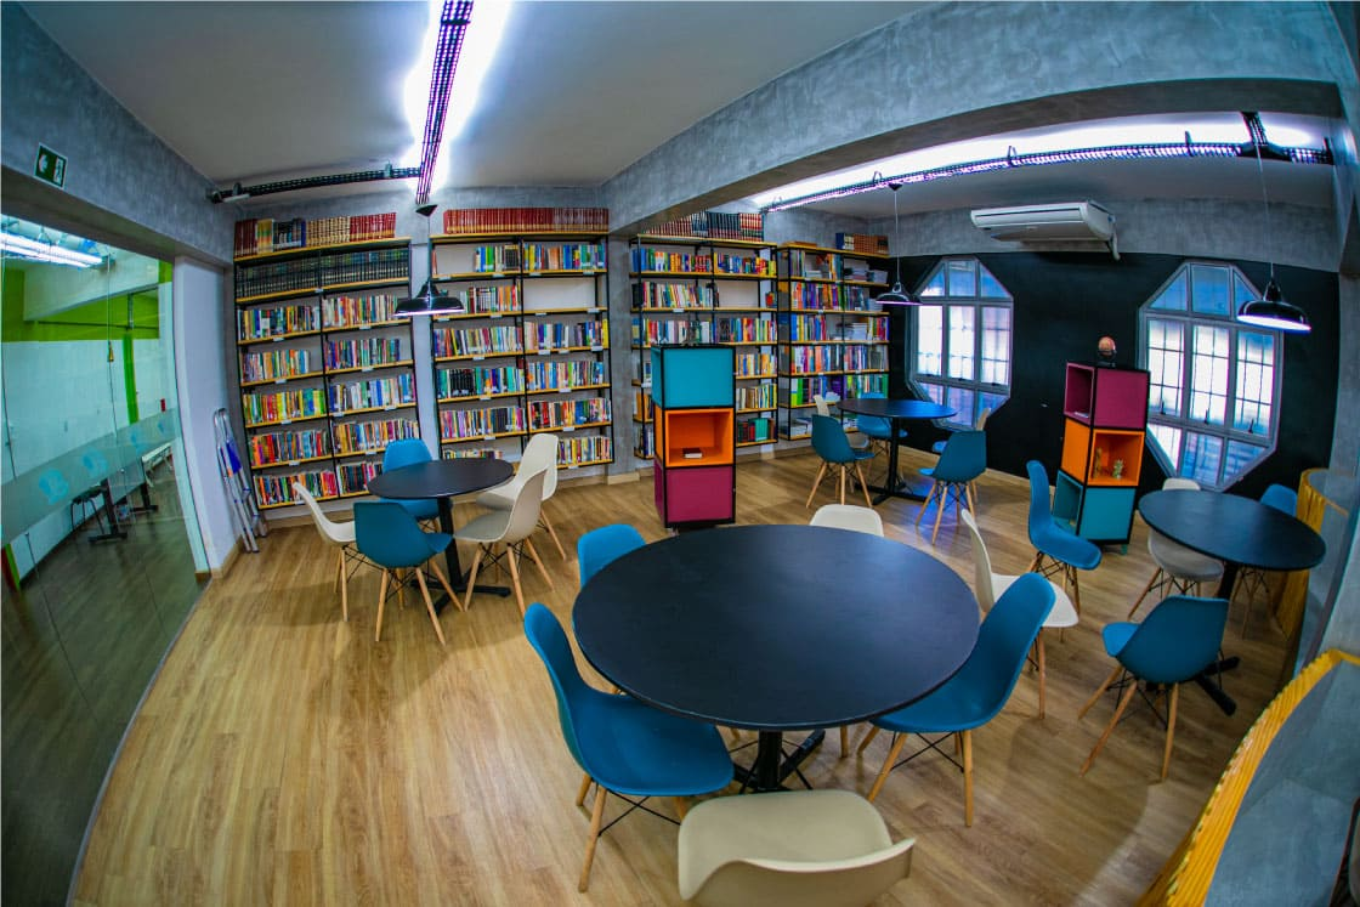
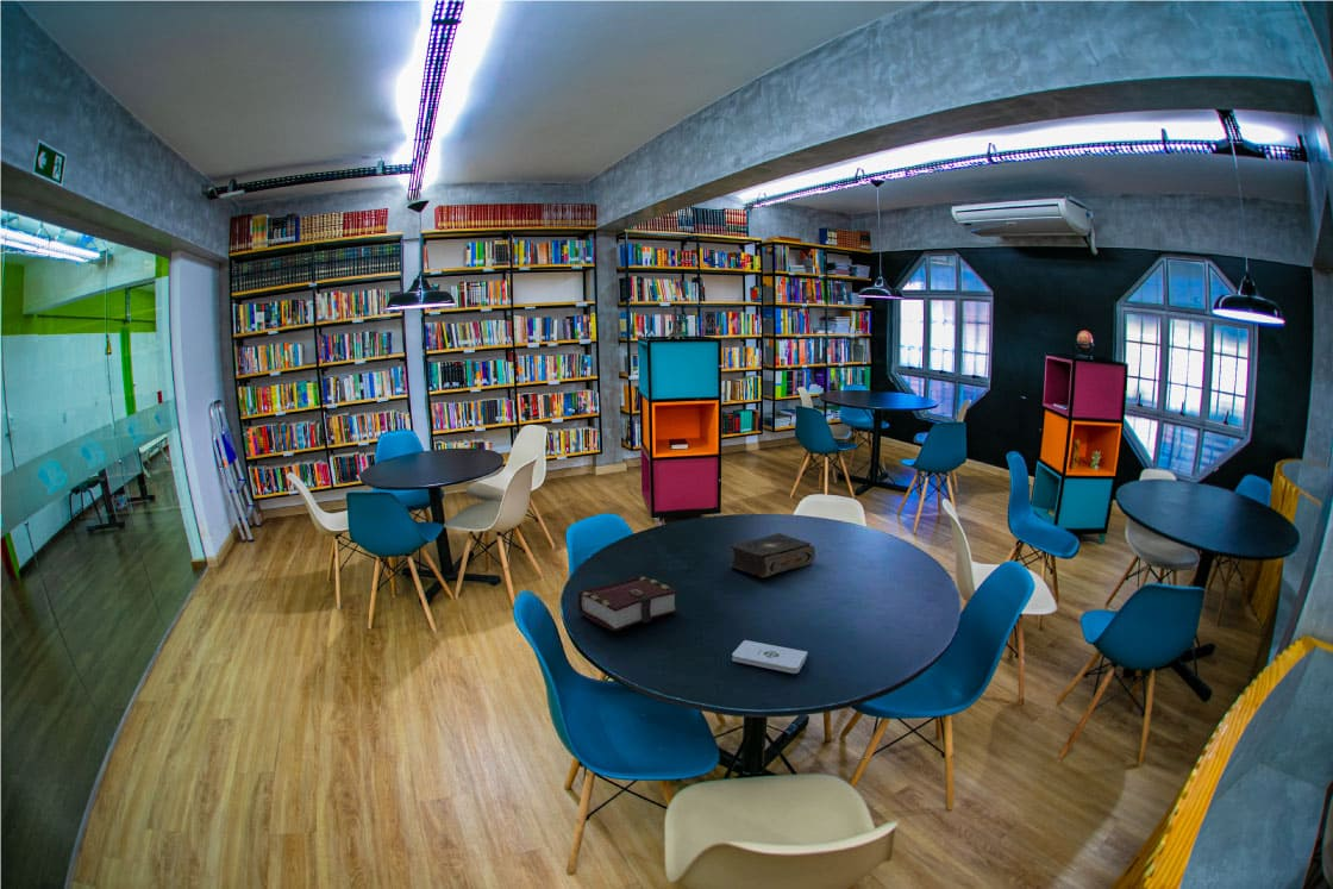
+ book (771, 555)
+ book (627, 600)
+ notepad (769, 656)
